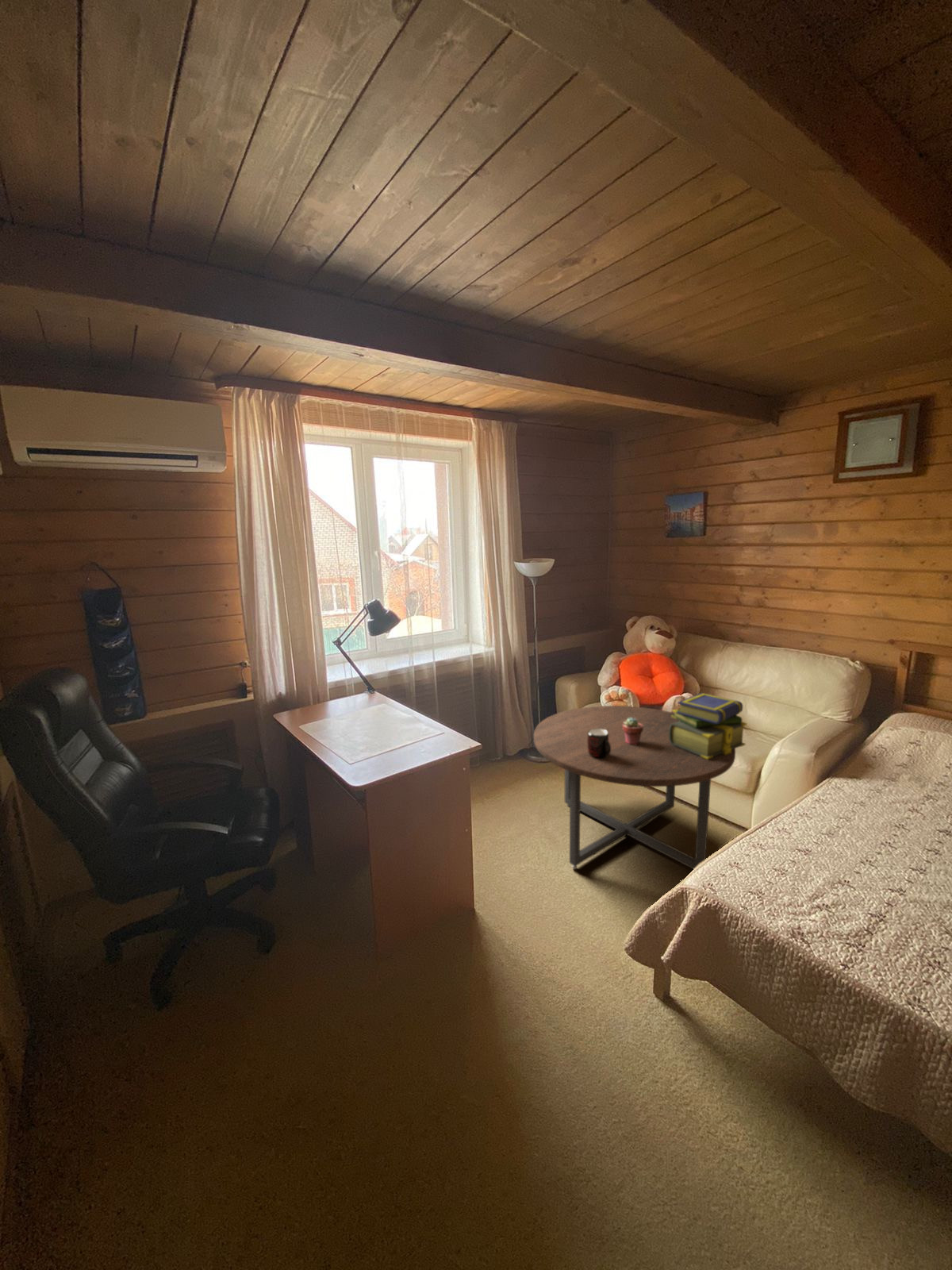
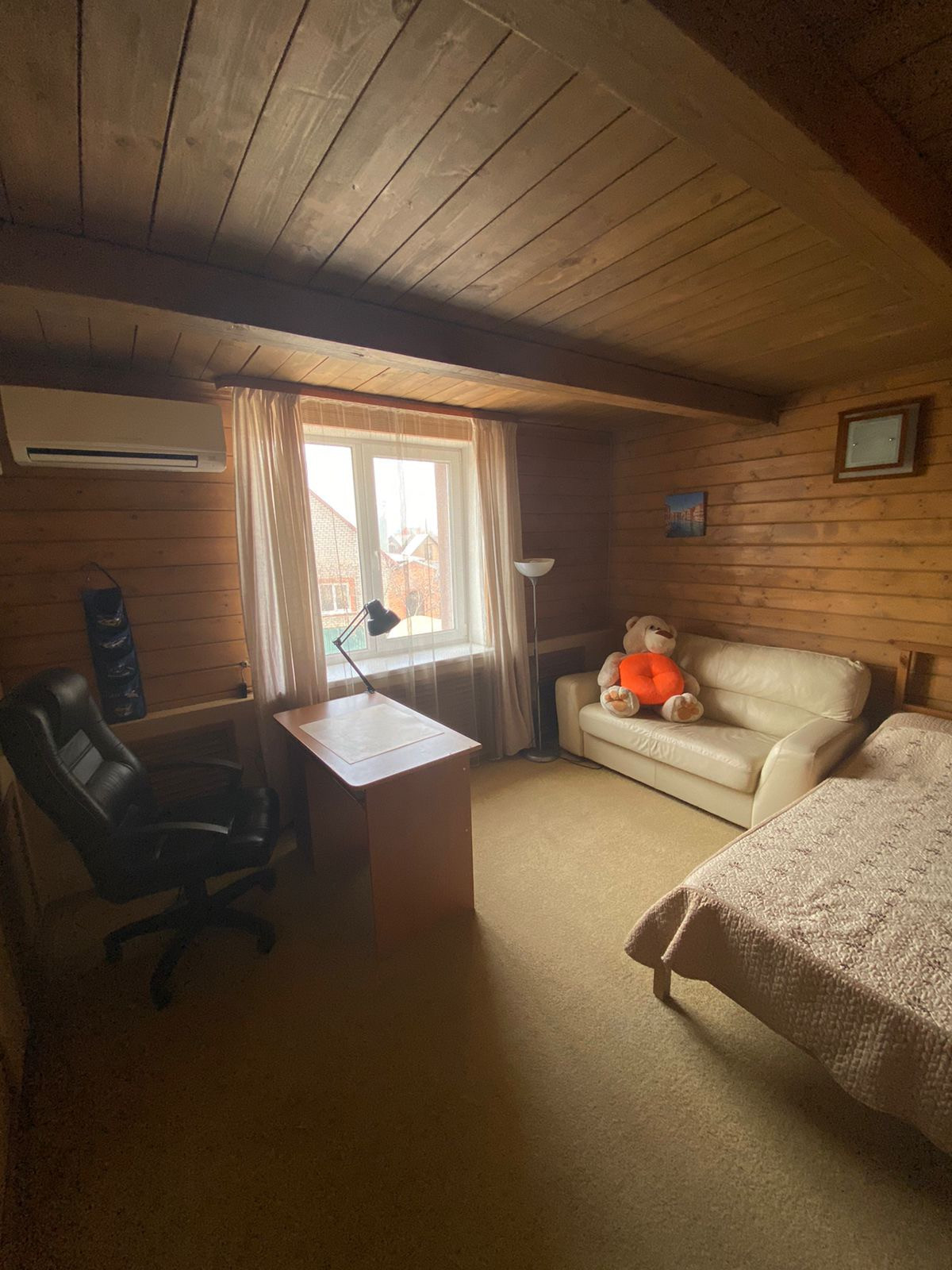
- mug (600, 744)
- stack of books (707, 722)
- coffee table (628, 784)
- potted succulent (632, 729)
